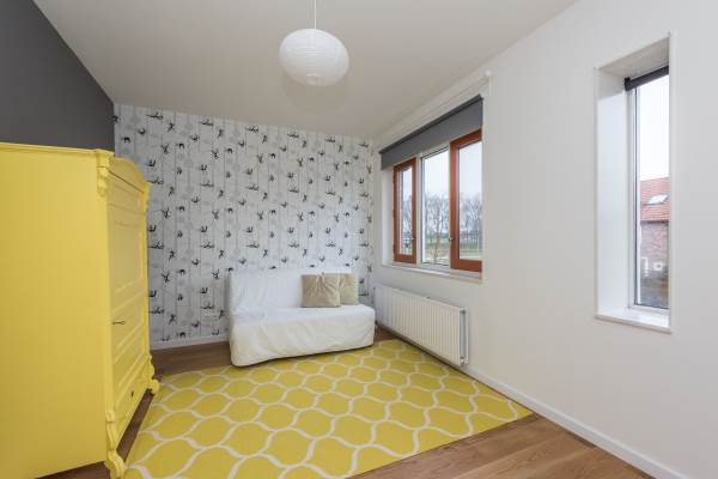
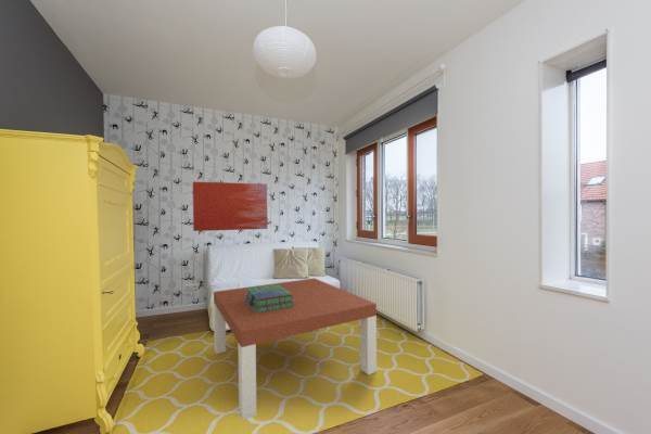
+ wall art (231, 206)
+ stack of books (268, 296)
+ coffee table (289, 328)
